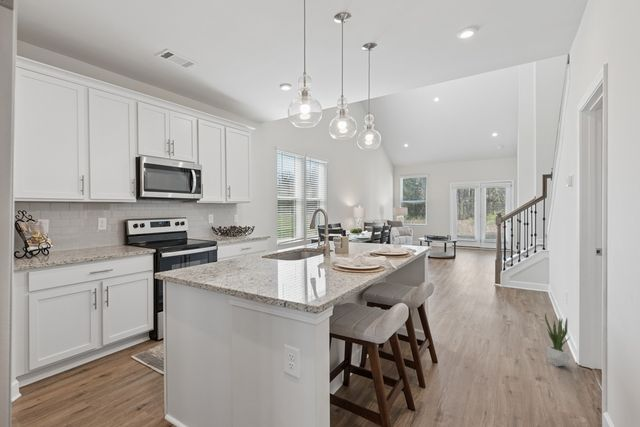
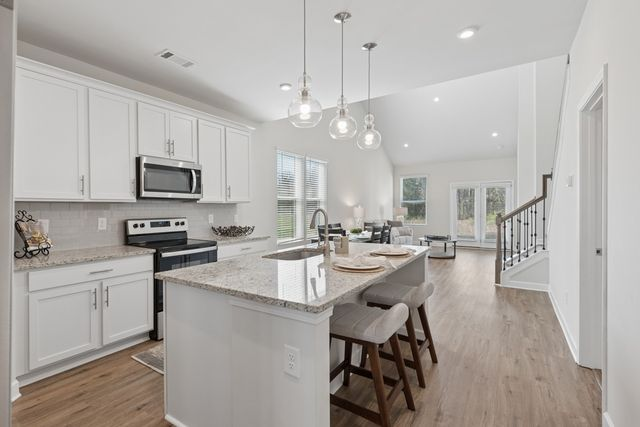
- potted plant (557, 340)
